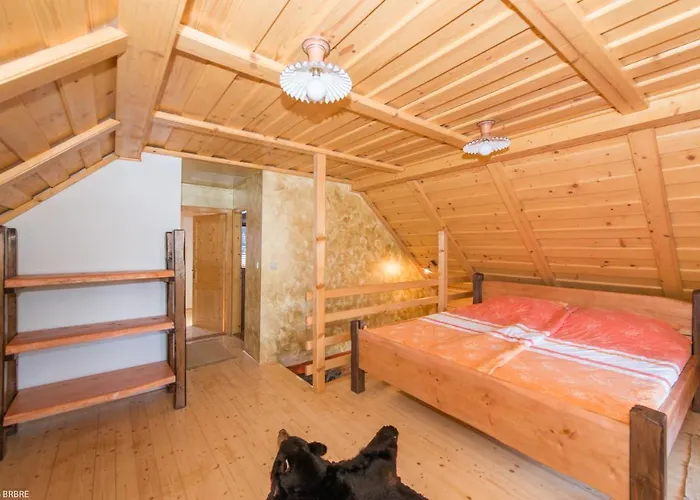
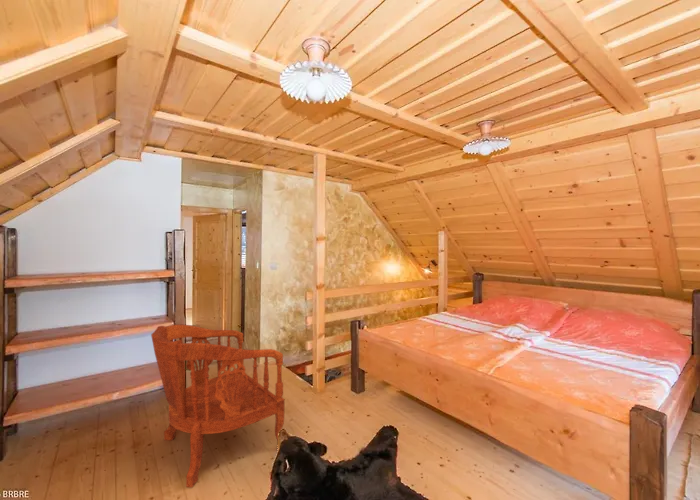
+ armchair (212, 385)
